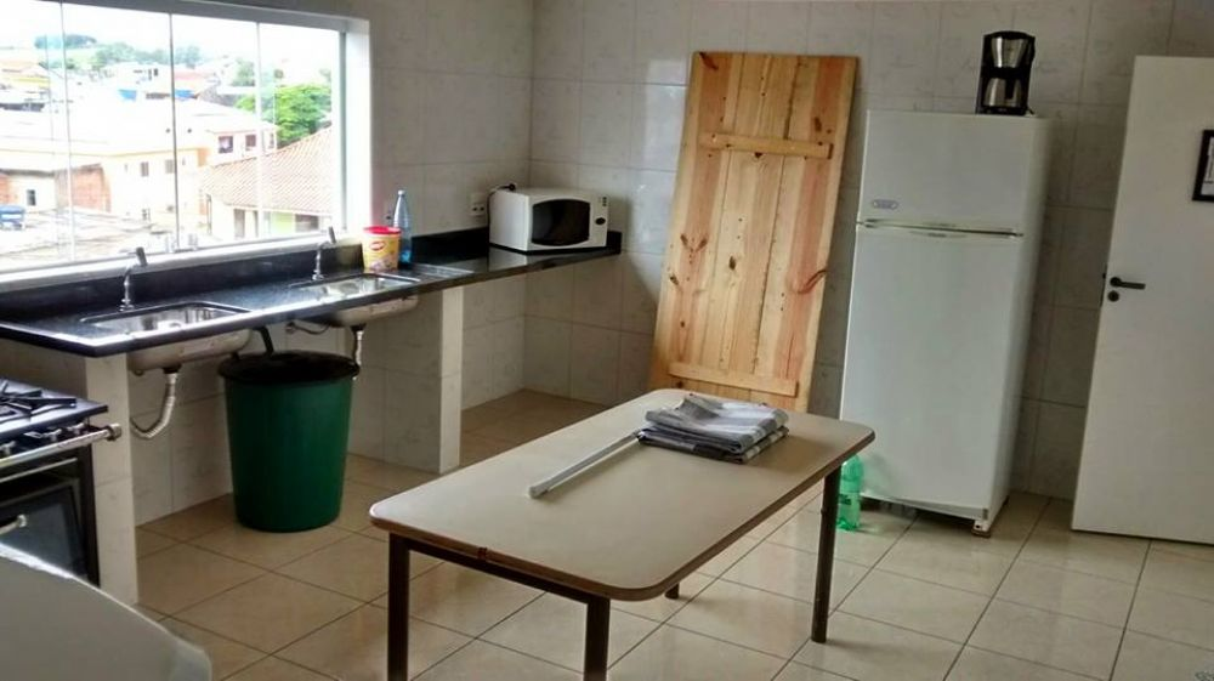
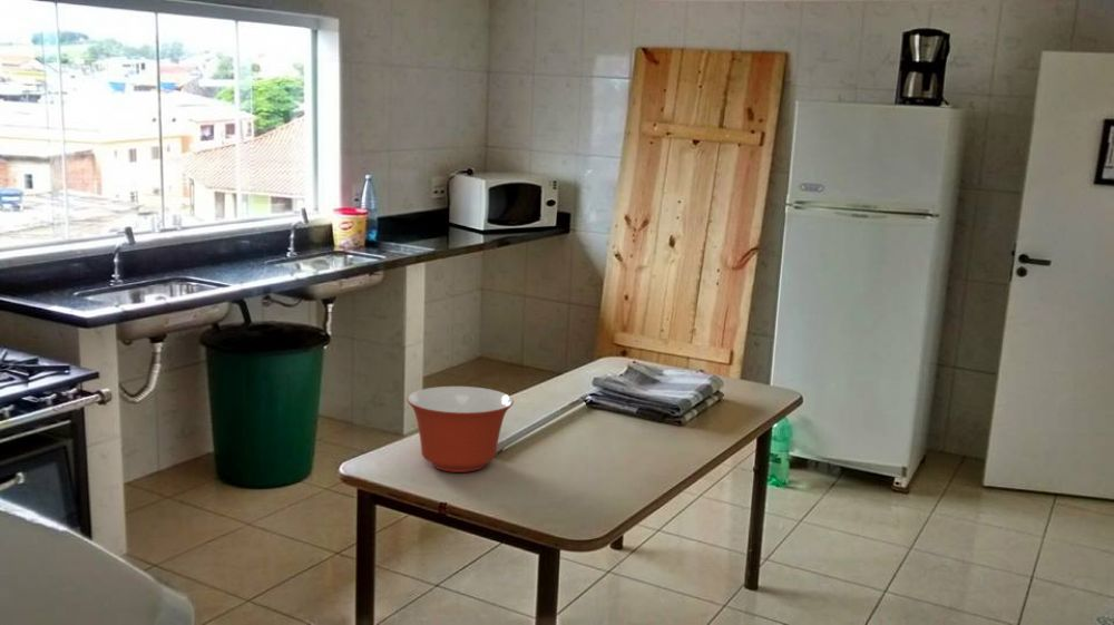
+ mixing bowl (459, 431)
